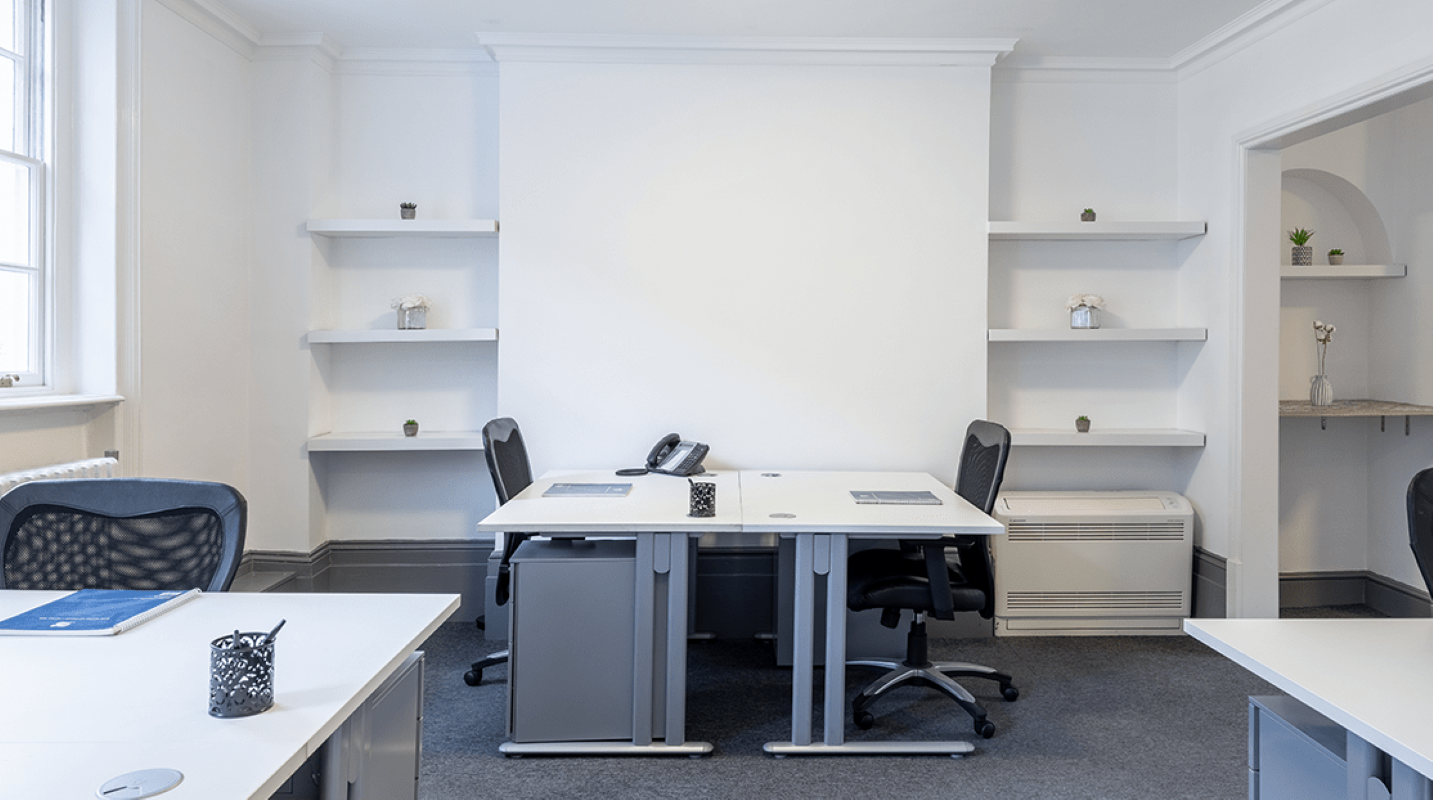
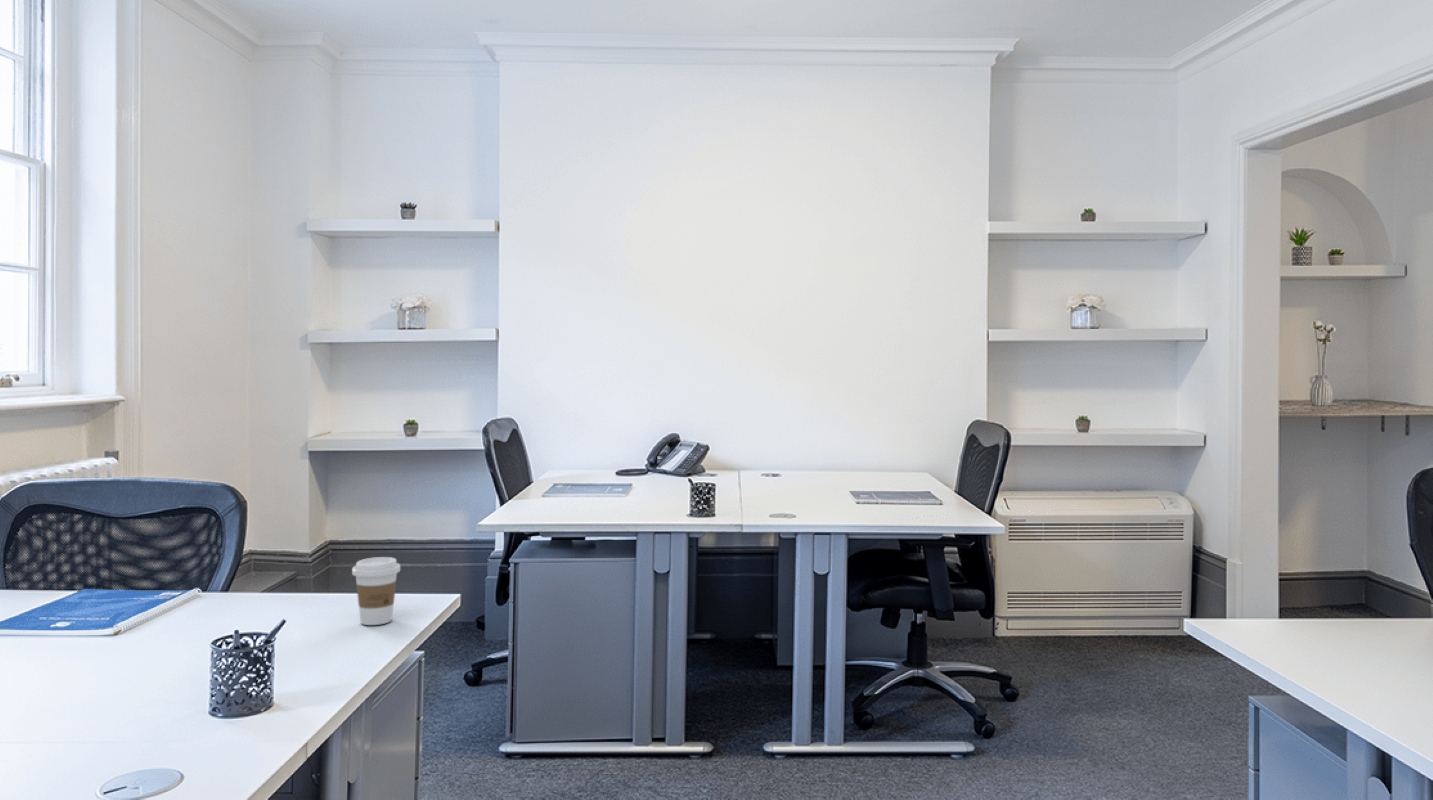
+ coffee cup (376, 590)
